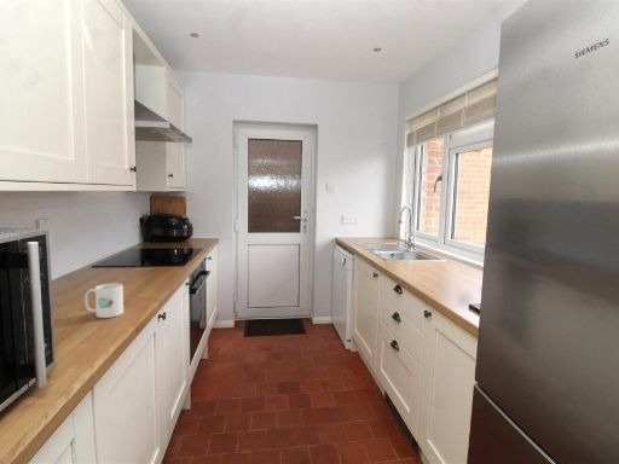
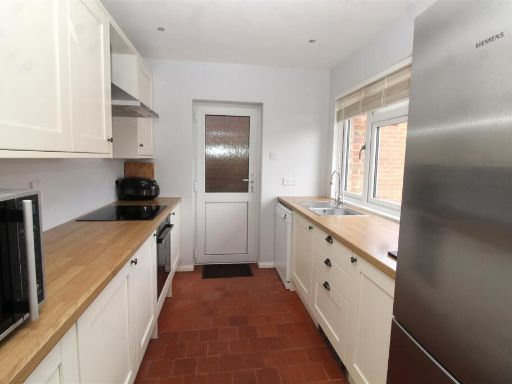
- mug (104, 300)
